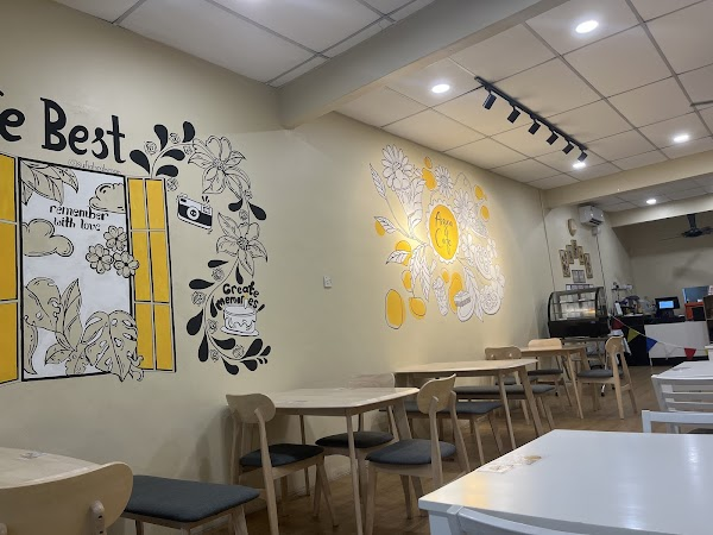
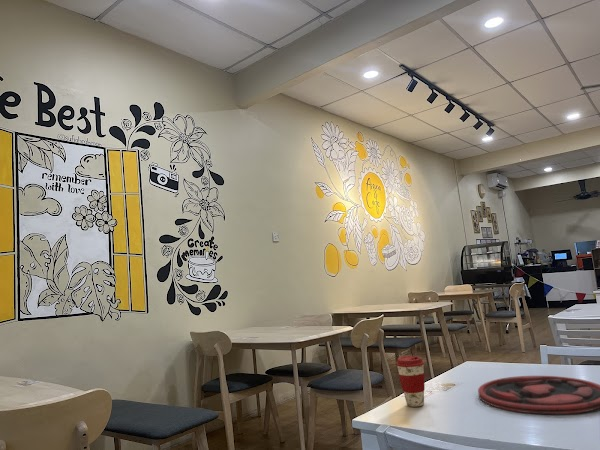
+ plate (540, 391)
+ coffee cup (412, 380)
